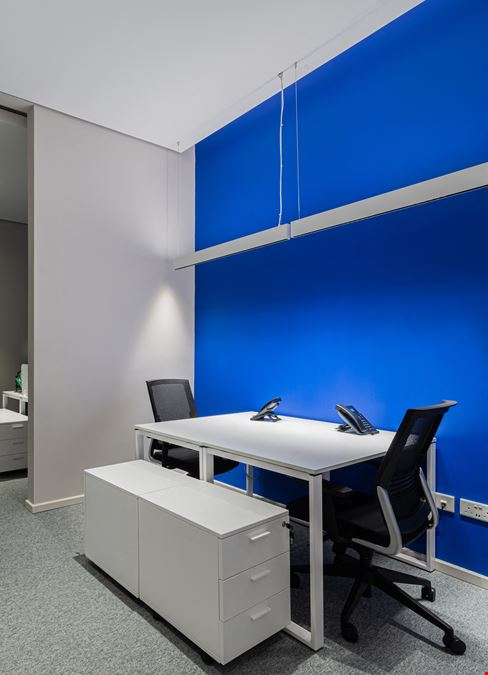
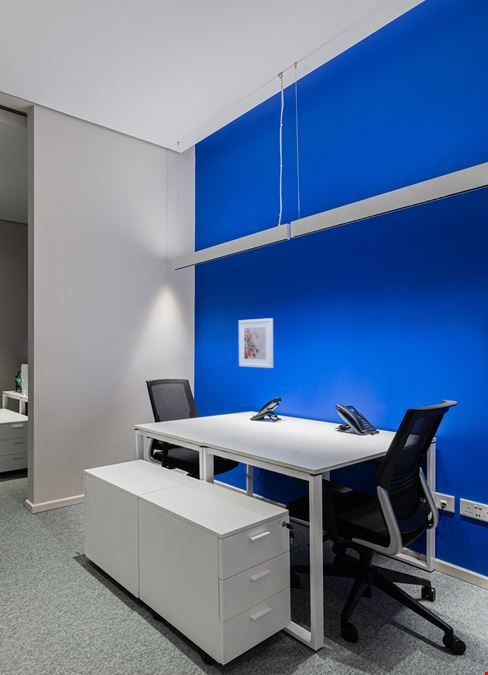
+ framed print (255, 343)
